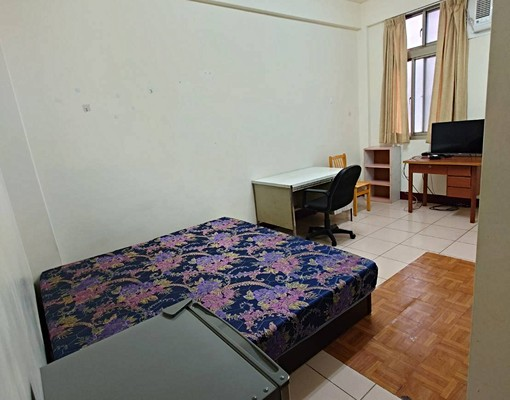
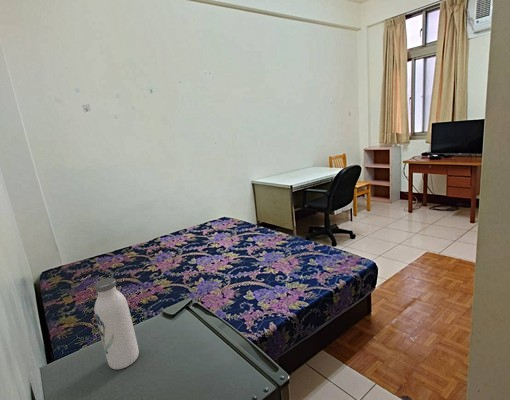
+ water bottle (114, 321)
